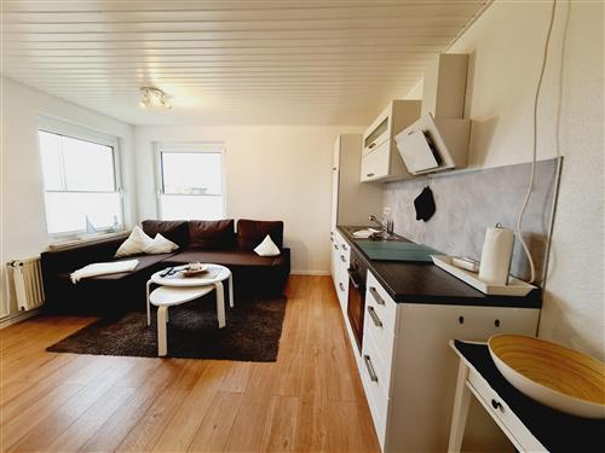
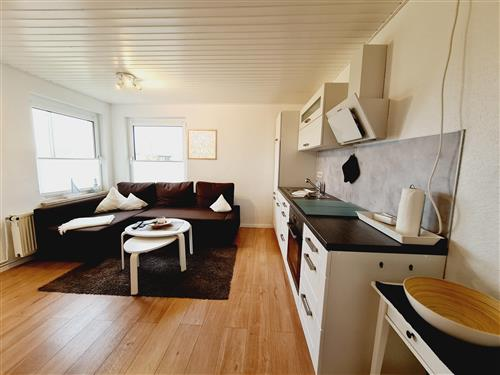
+ wall art (201, 145)
